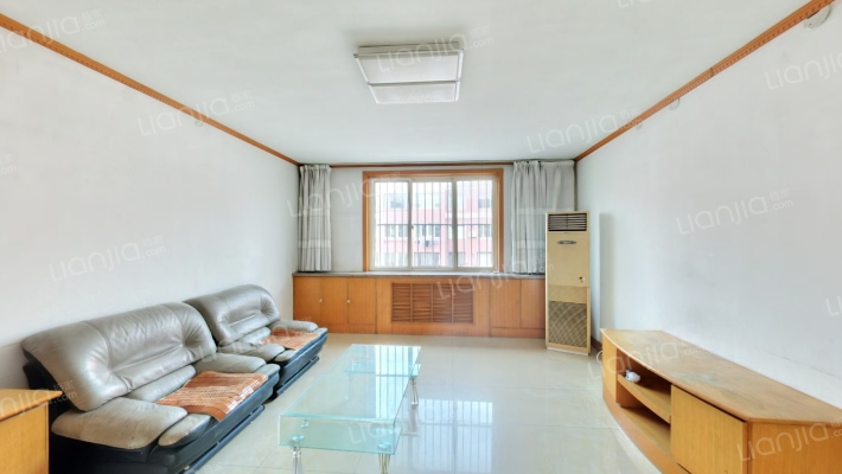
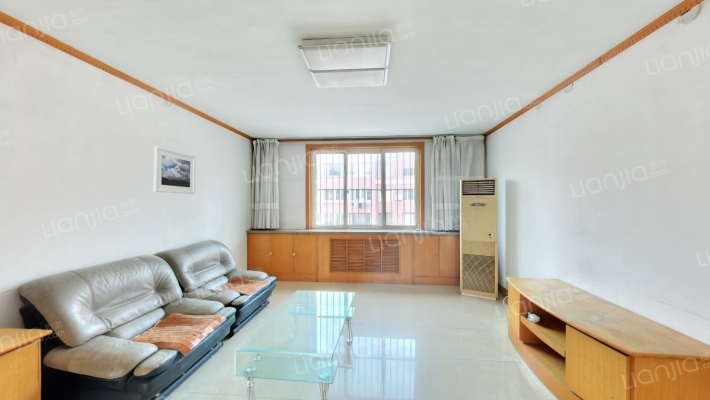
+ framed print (176, 172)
